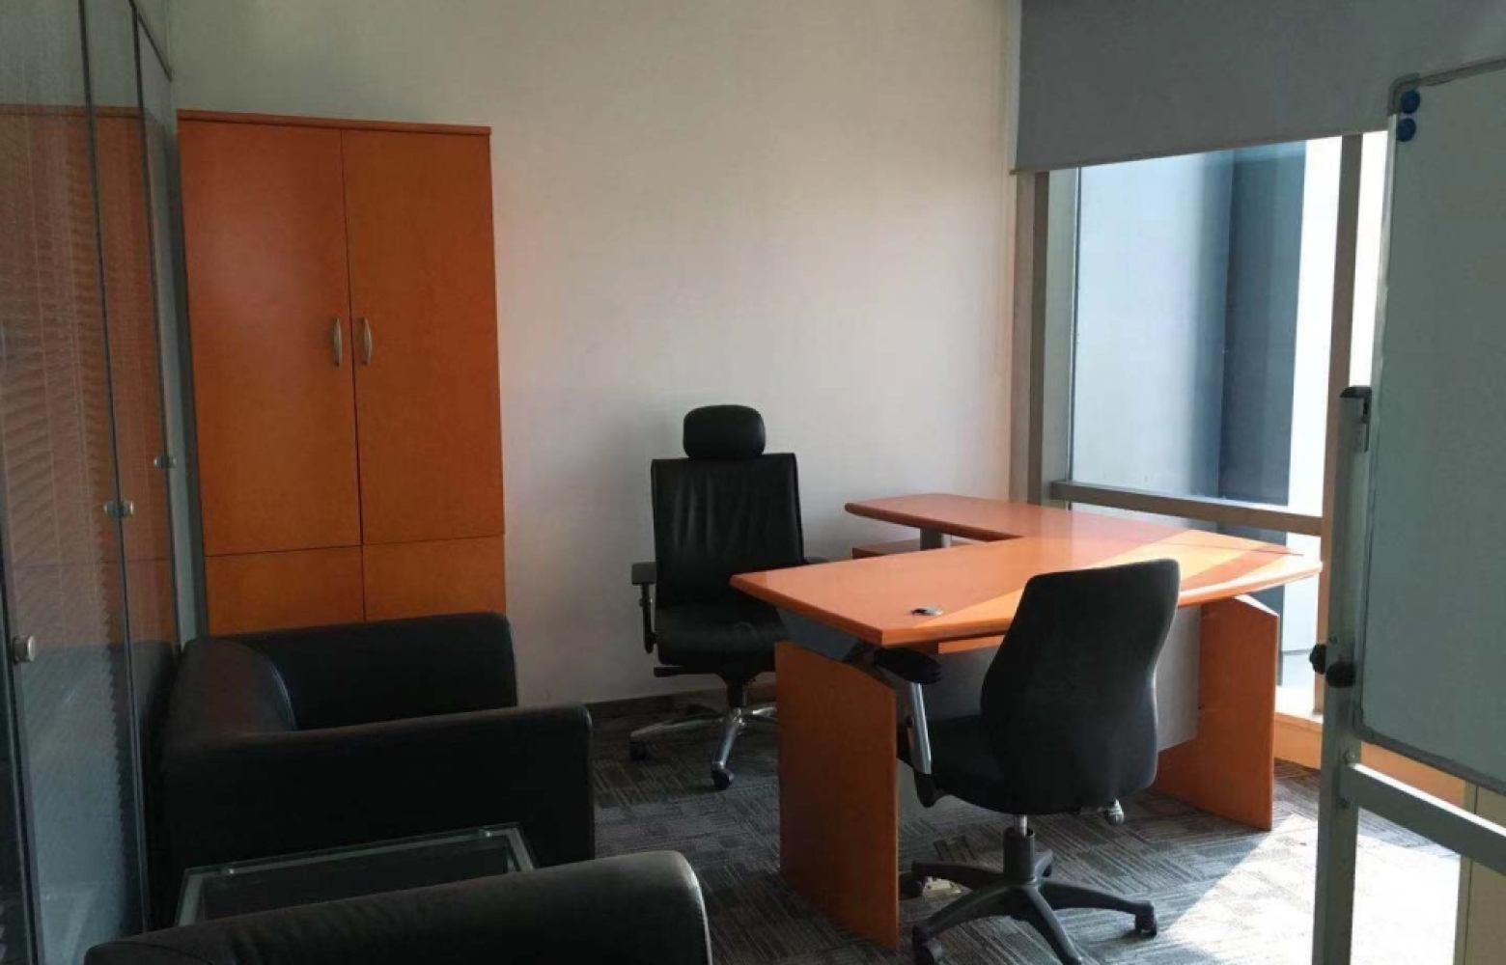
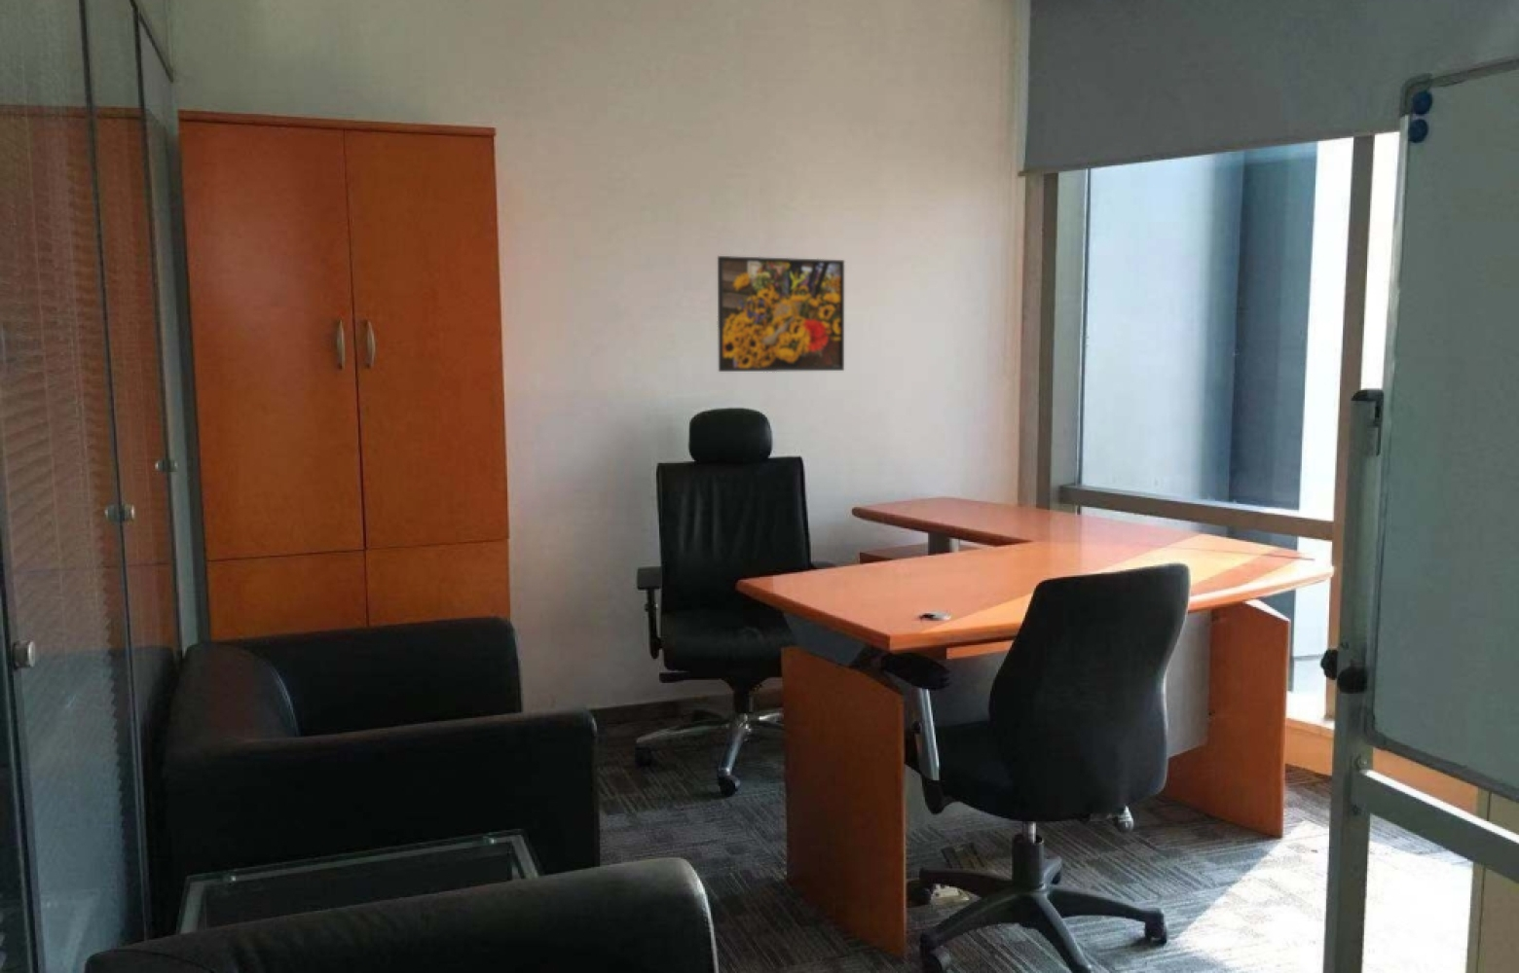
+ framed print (782, 314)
